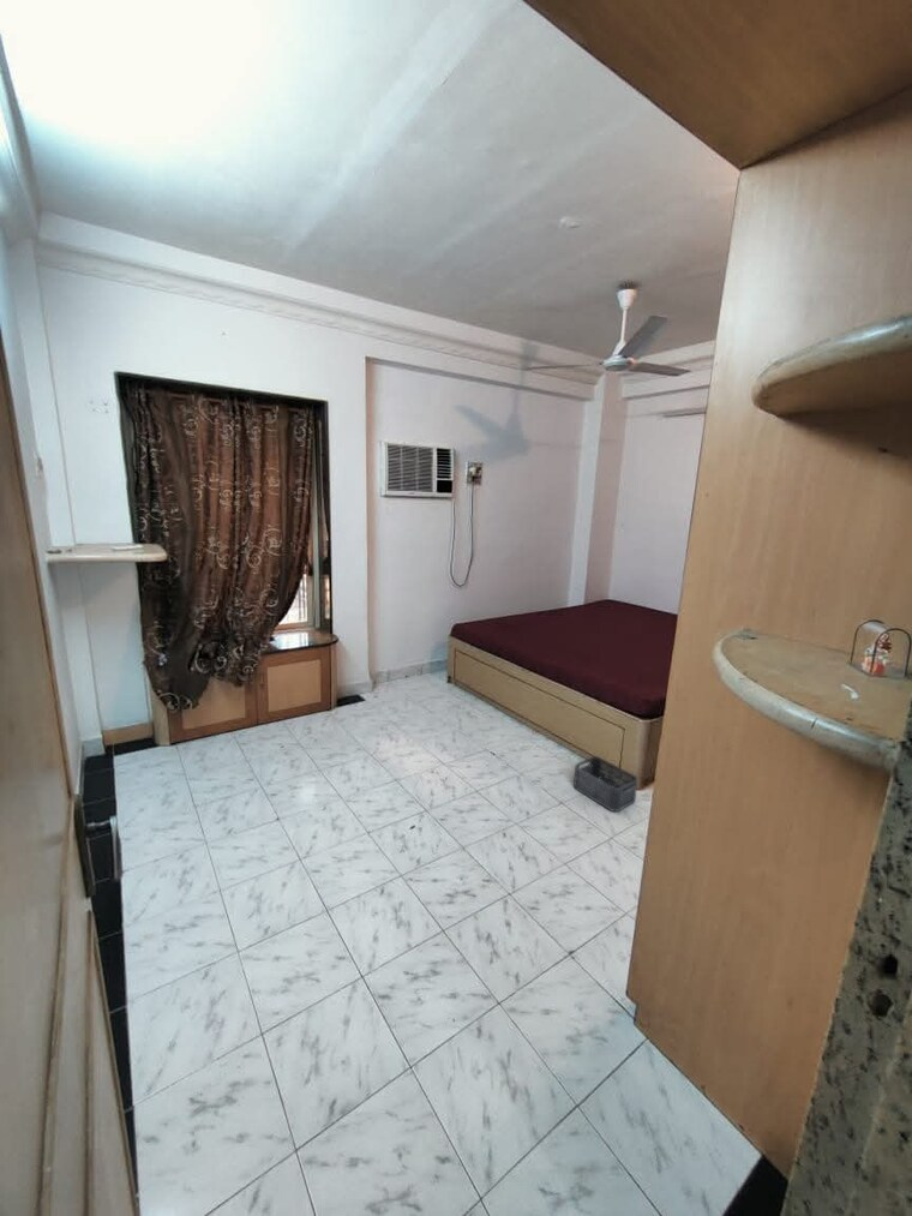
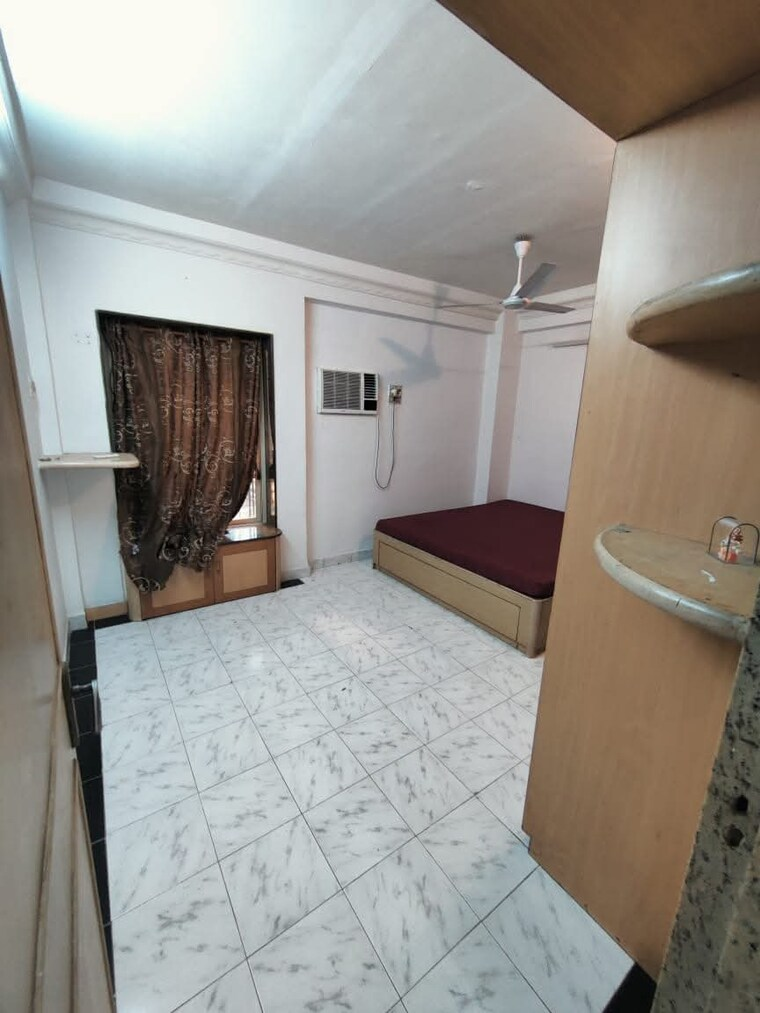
- storage bin (604, 783)
